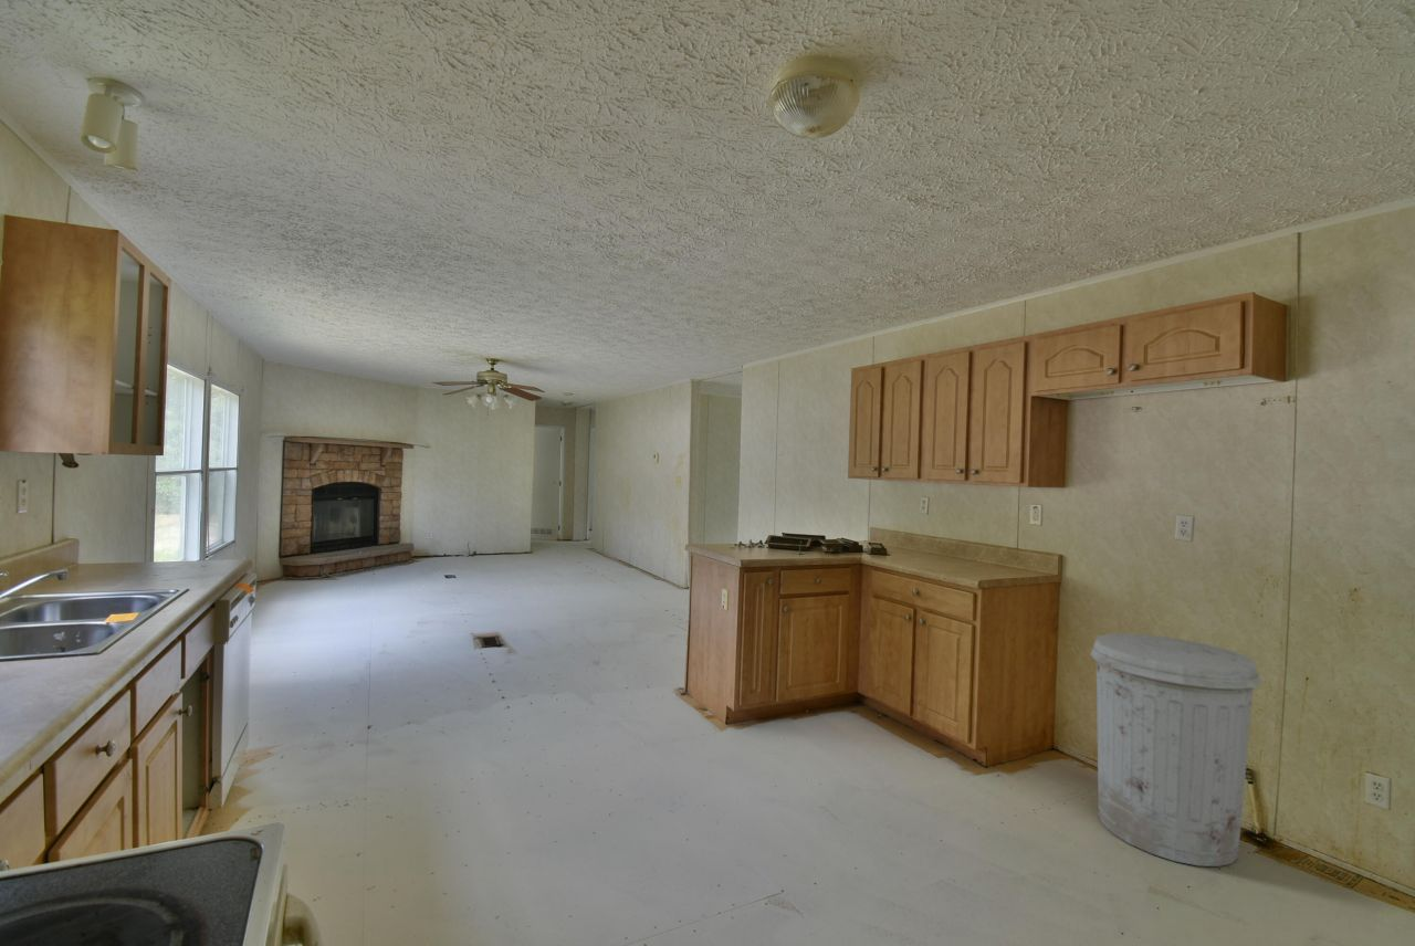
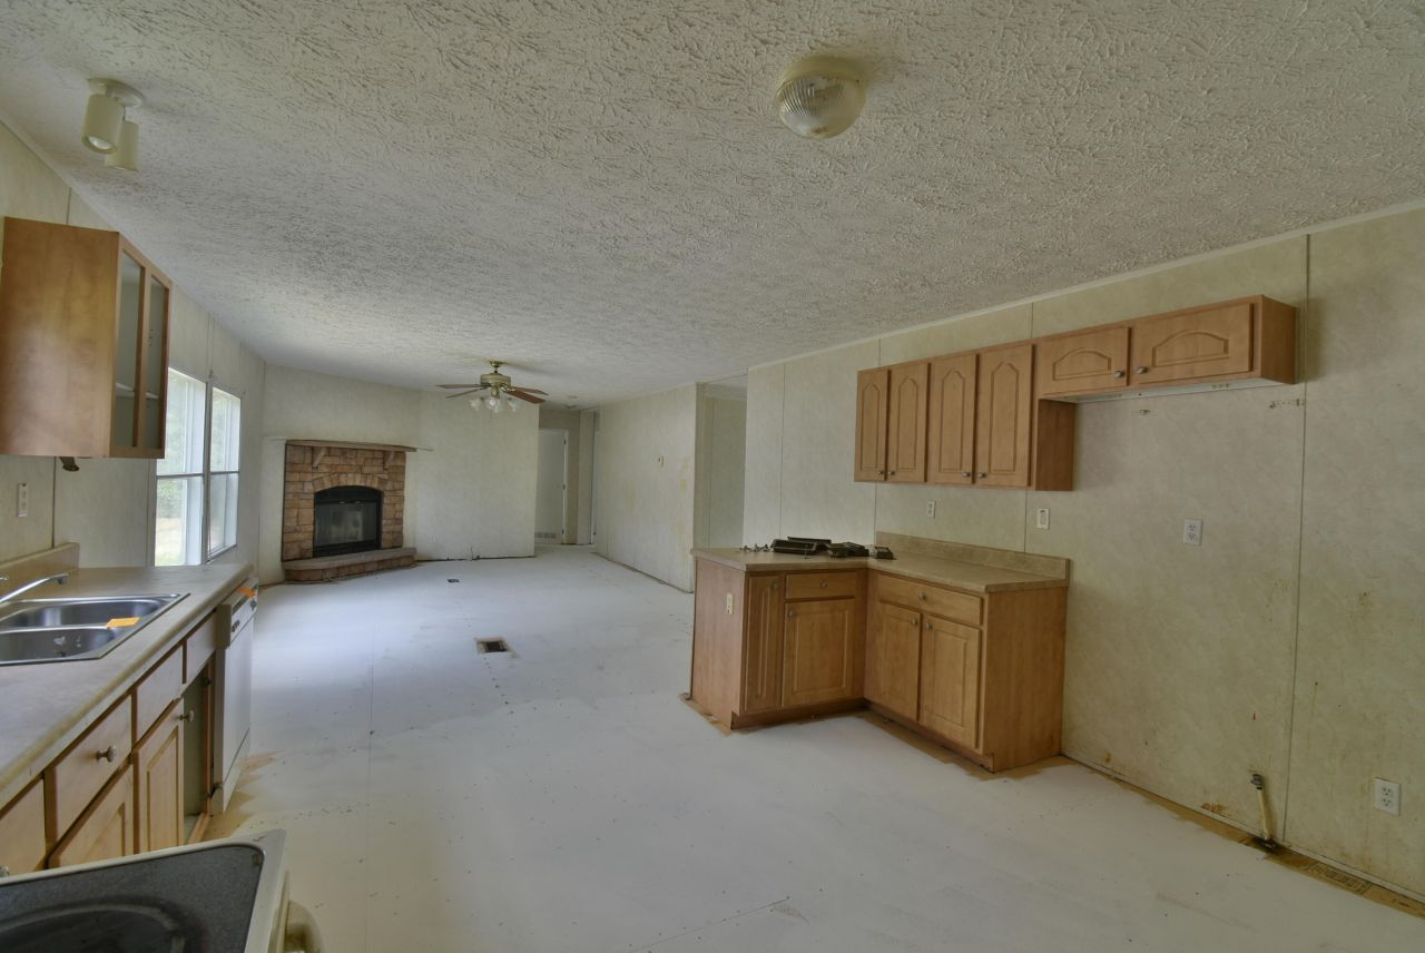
- trash can (1167, 737)
